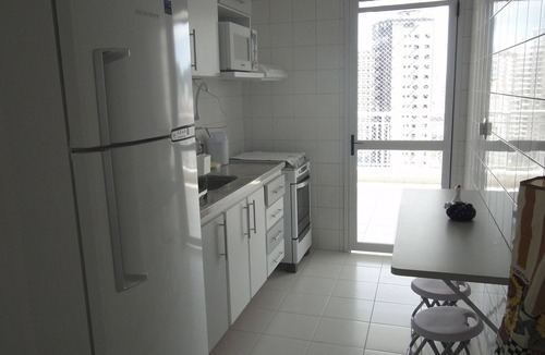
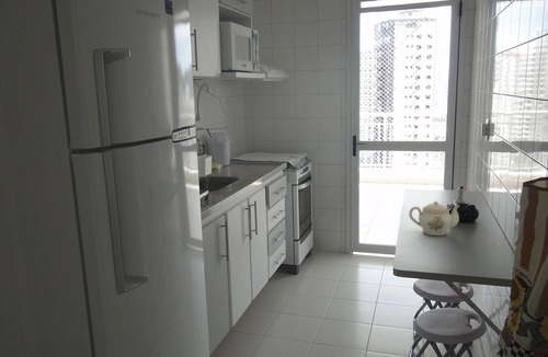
+ teapot (433, 217)
